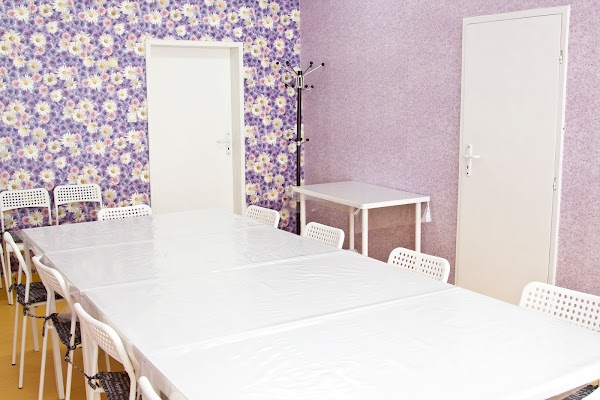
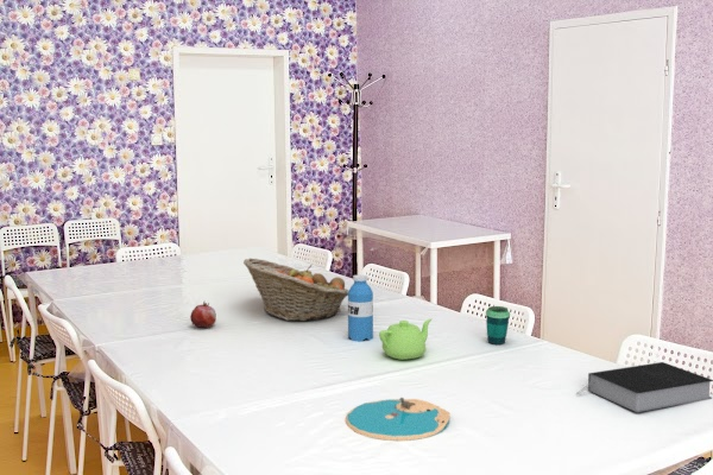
+ fruit (203, 314)
+ cup (497, 325)
+ teapot (405, 337)
+ fruit basket (296, 285)
+ plate (397, 411)
+ water bottle (360, 306)
+ book (642, 386)
